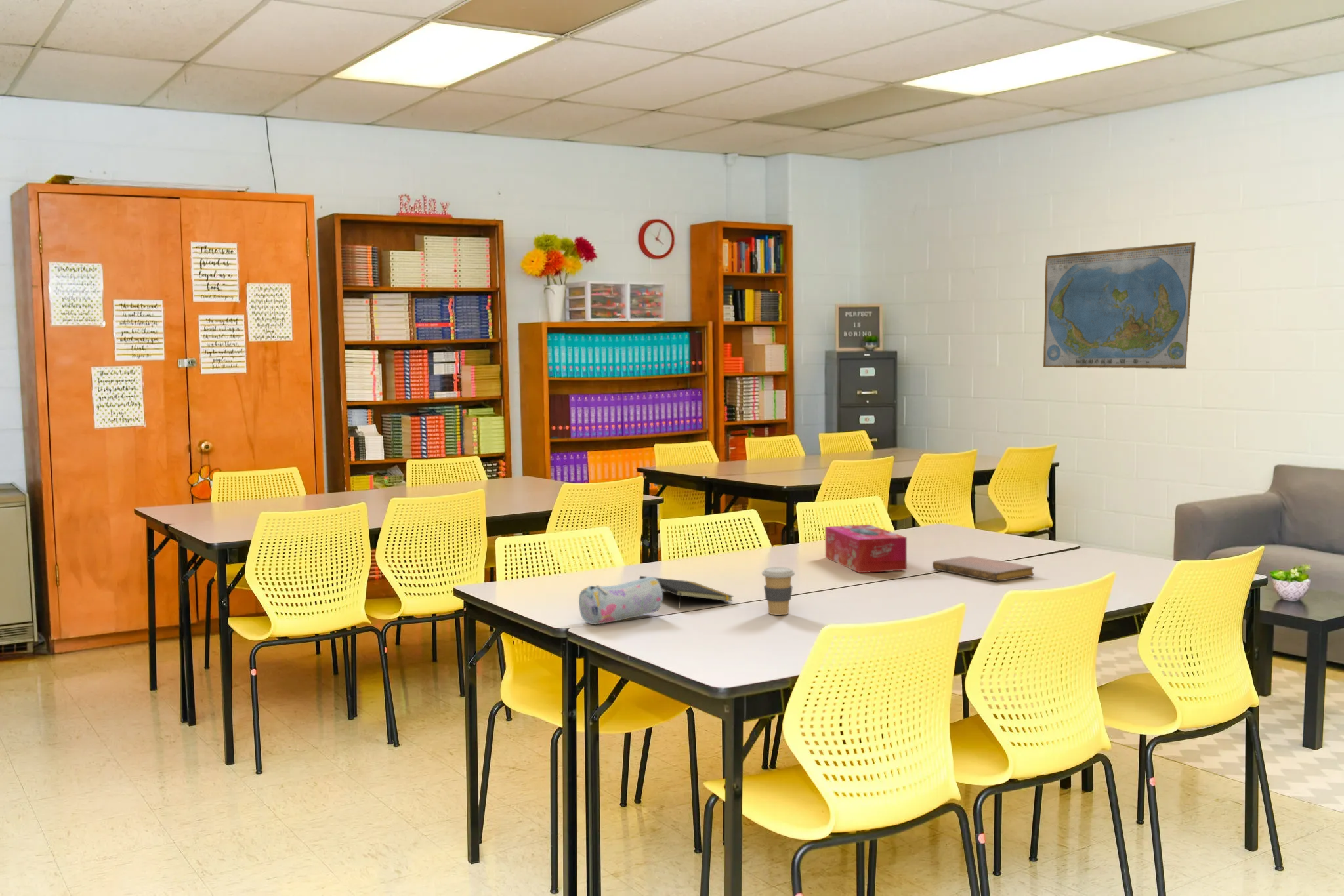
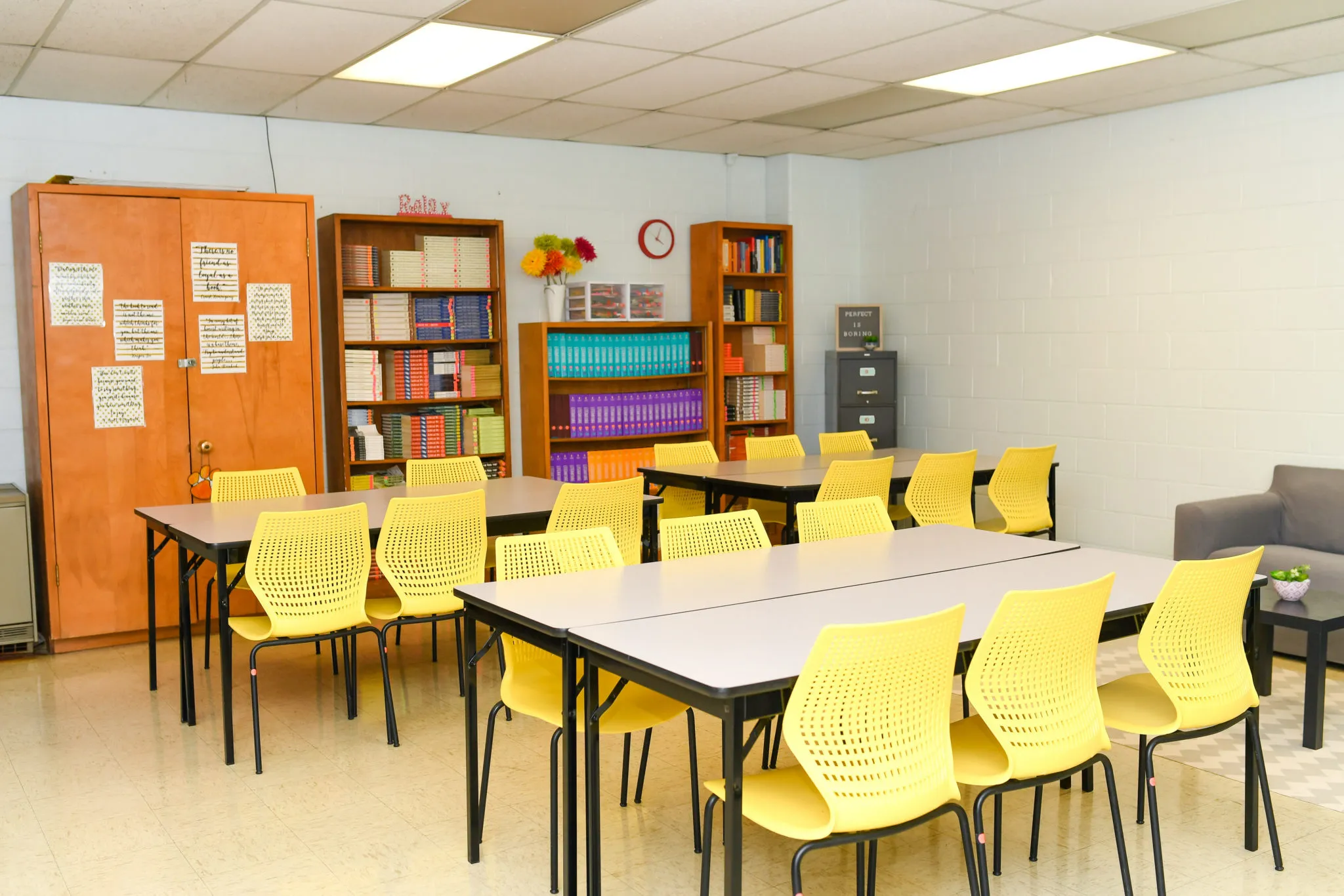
- tissue box (864, 548)
- notebook (982, 568)
- world map (1114, 308)
- pencil case (620, 600)
- notepad (685, 588)
- coffee cup (778, 591)
